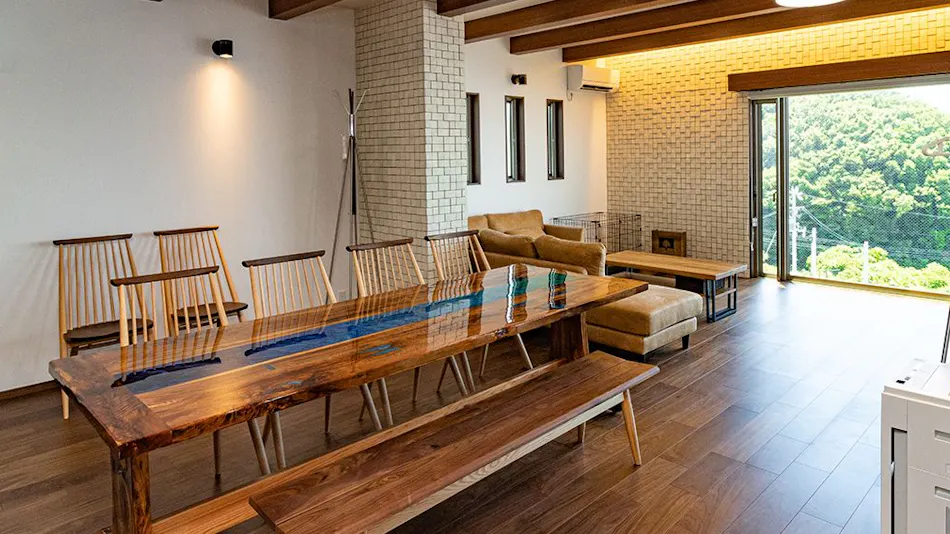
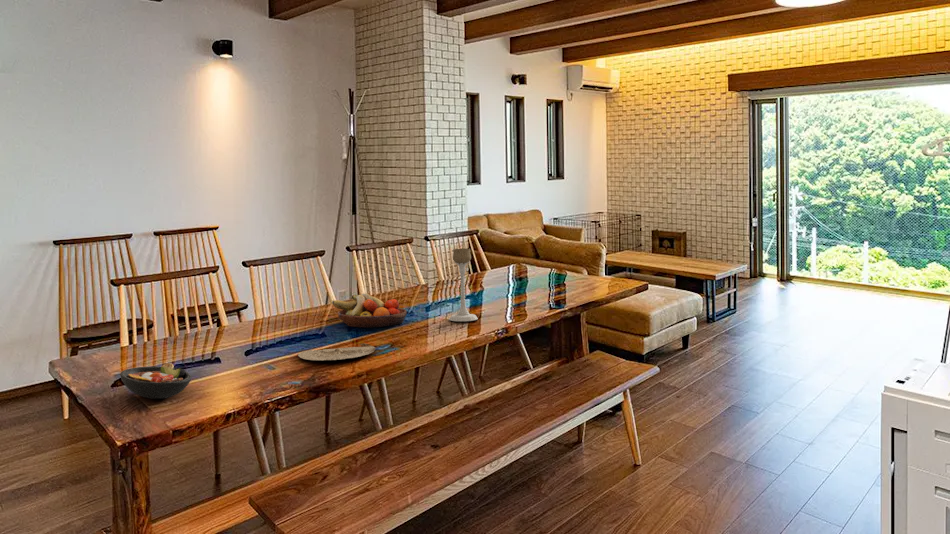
+ candle holder (462, 284)
+ plate (337, 350)
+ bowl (156, 383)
+ fruit bowl (371, 308)
